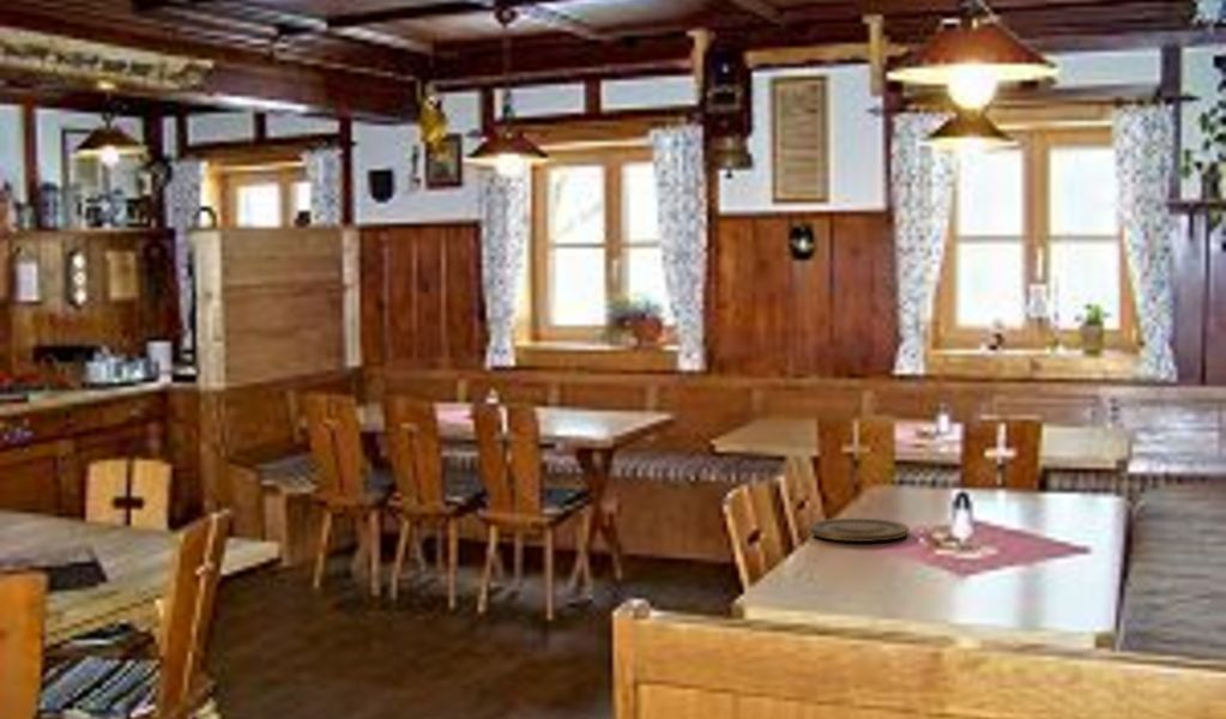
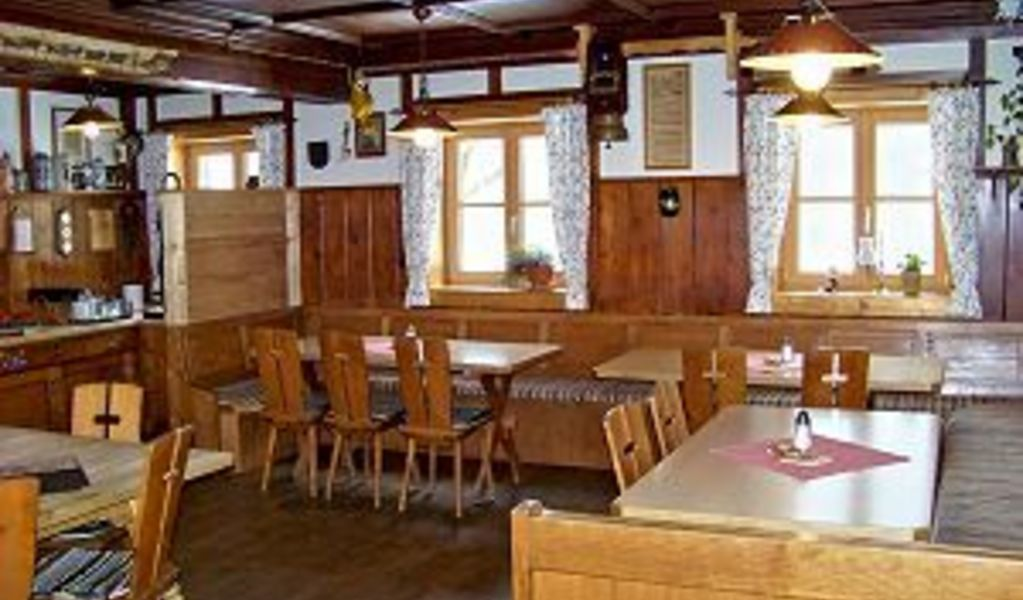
- plate (858, 528)
